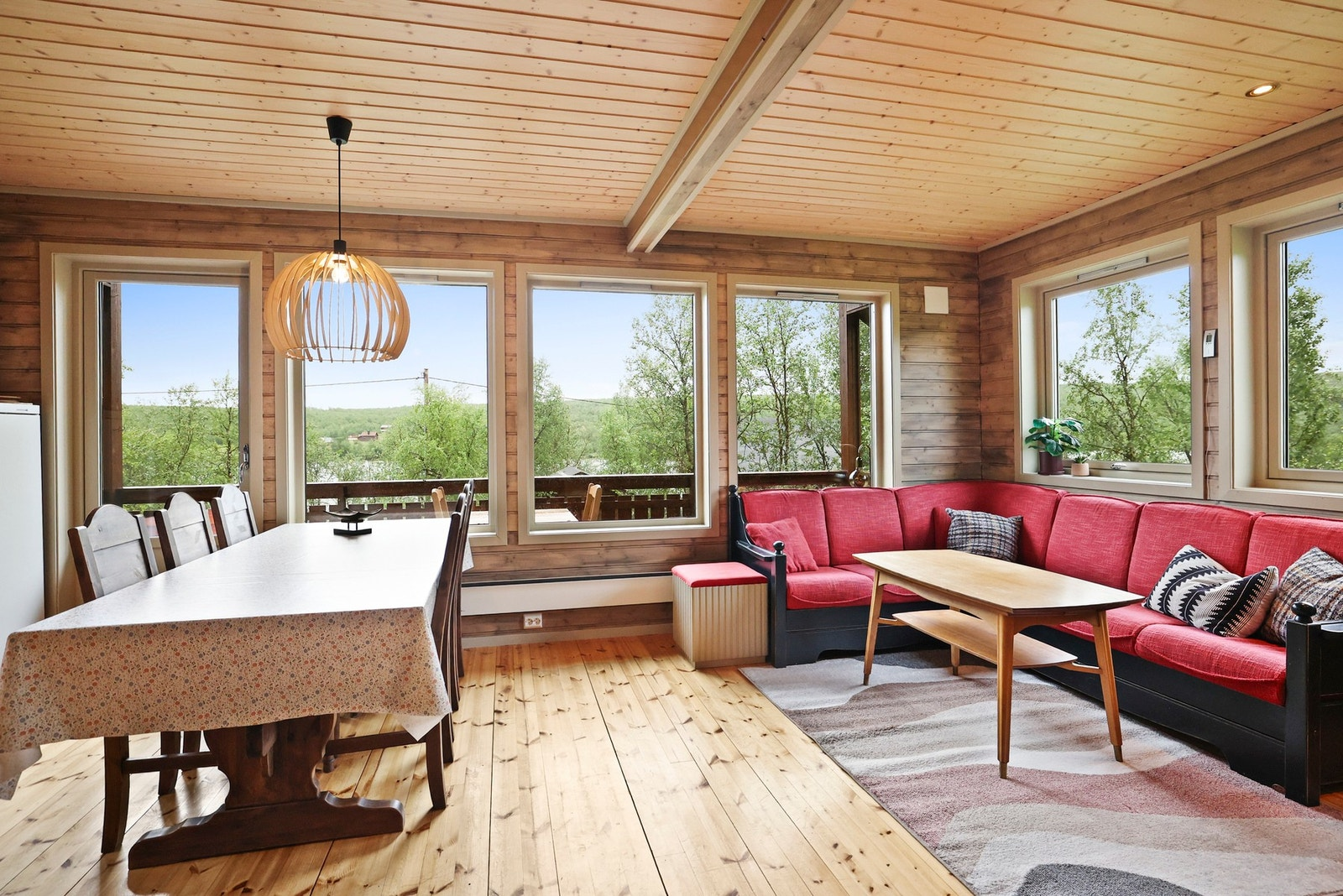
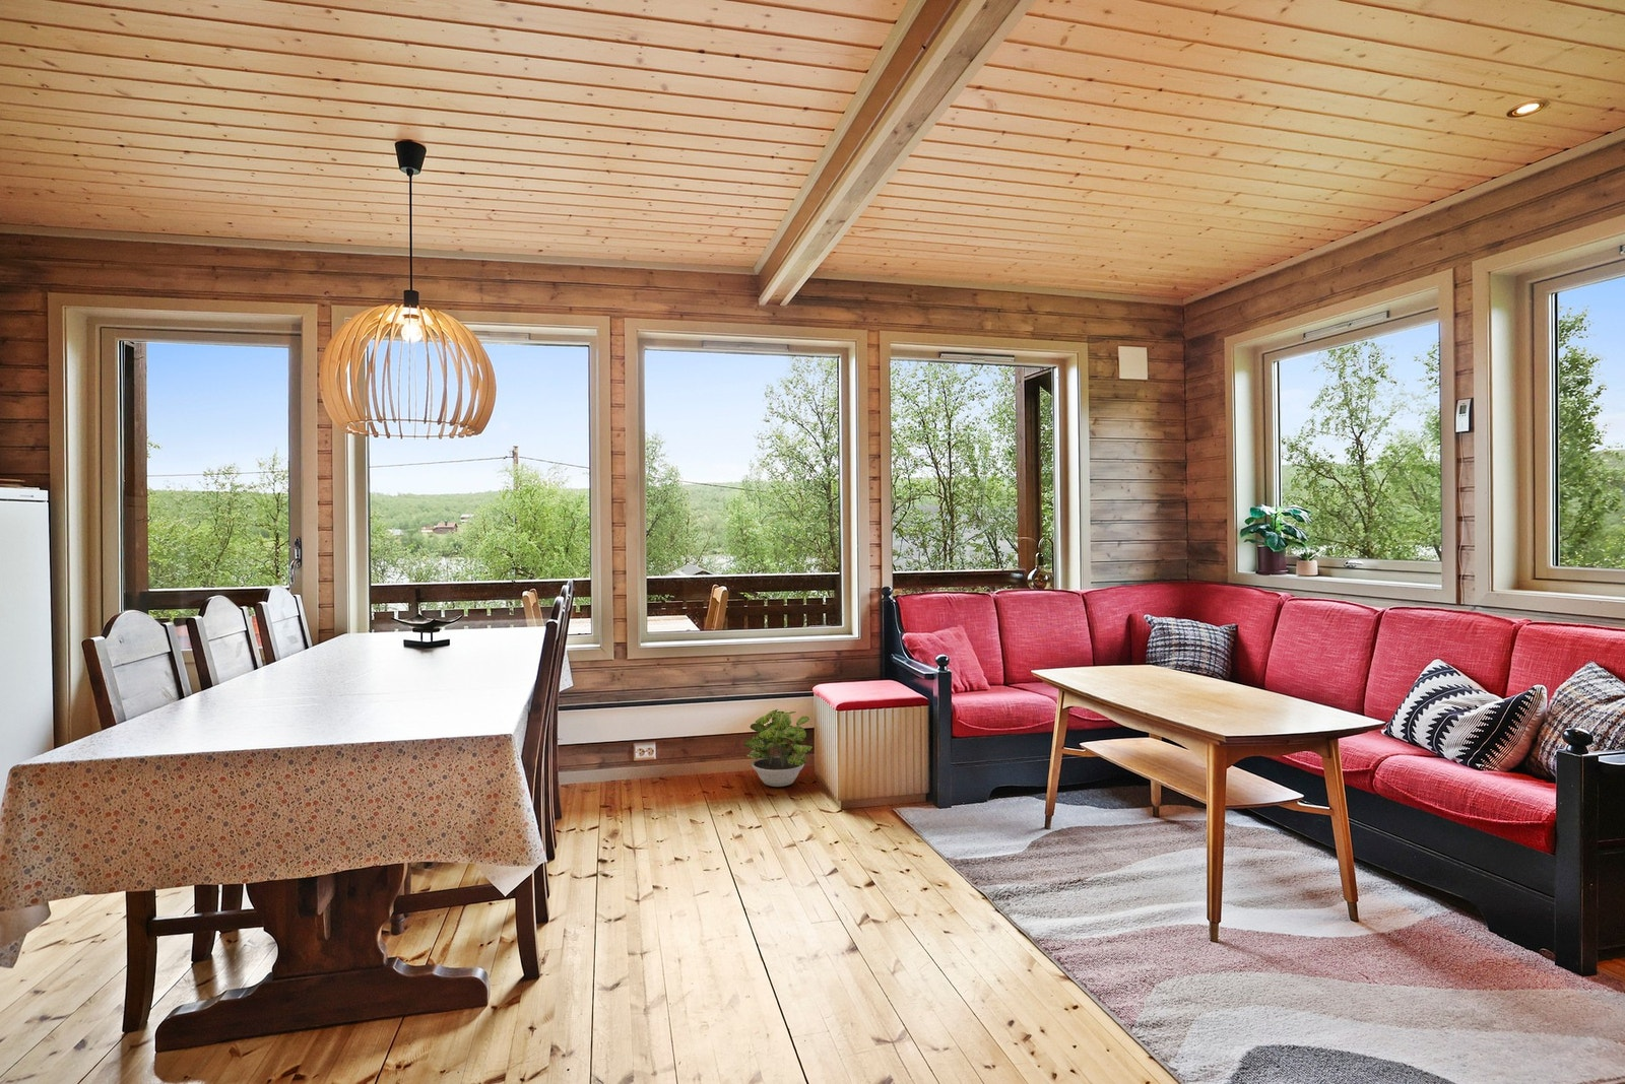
+ potted plant (776, 744)
